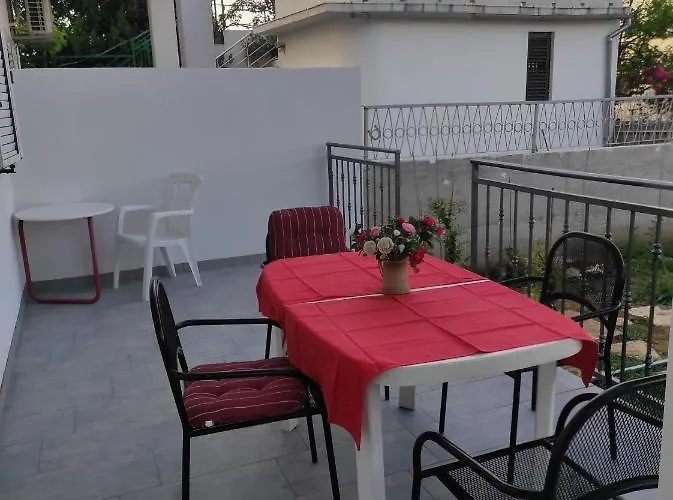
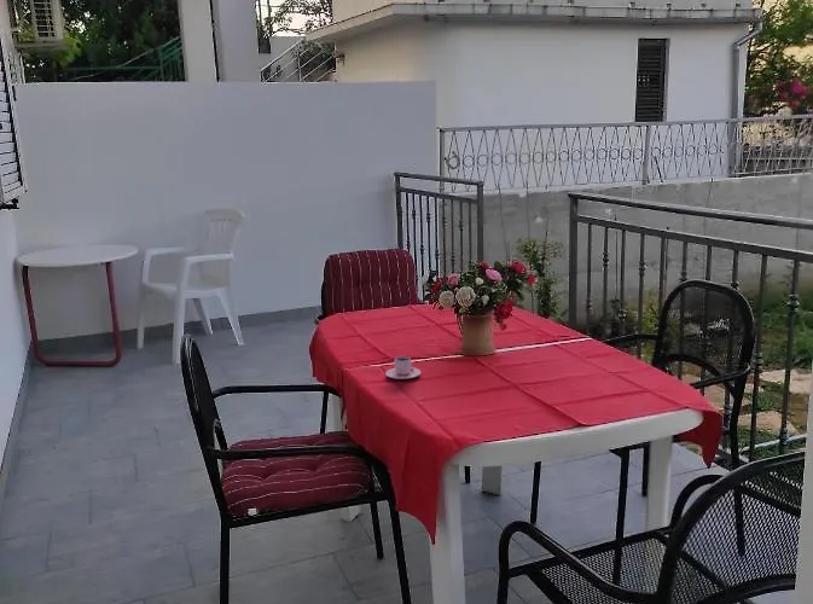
+ teacup (401, 356)
